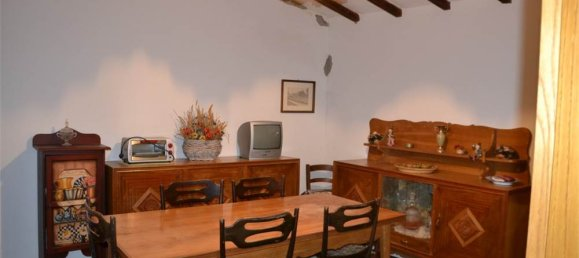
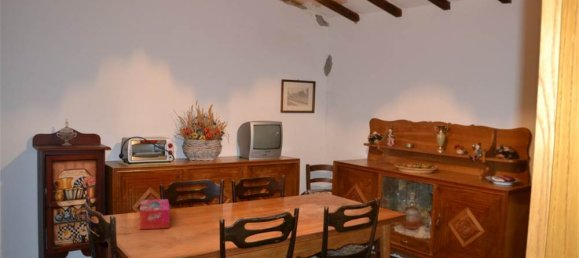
+ tissue box (154, 213)
